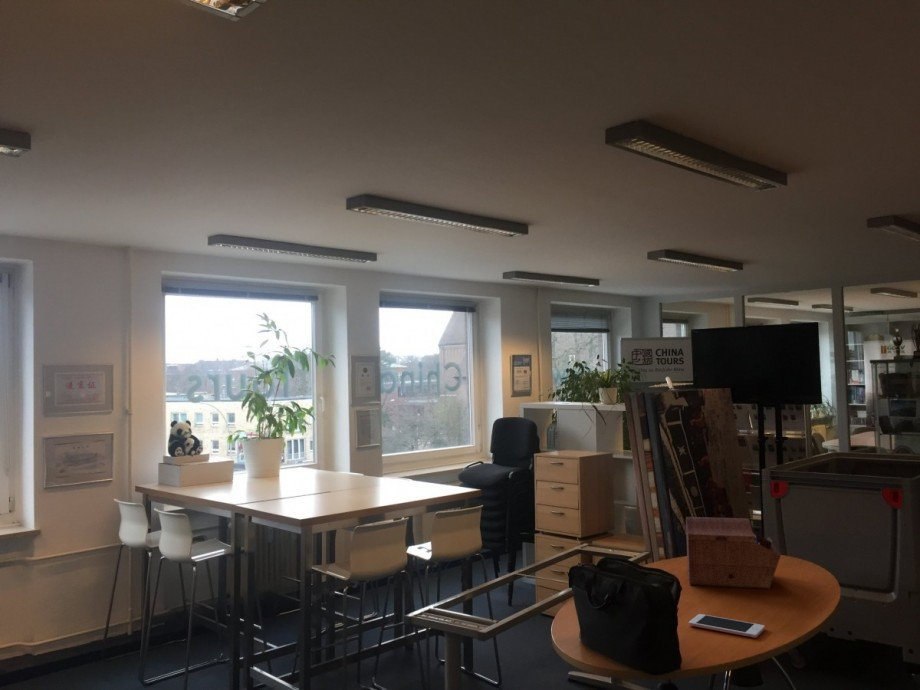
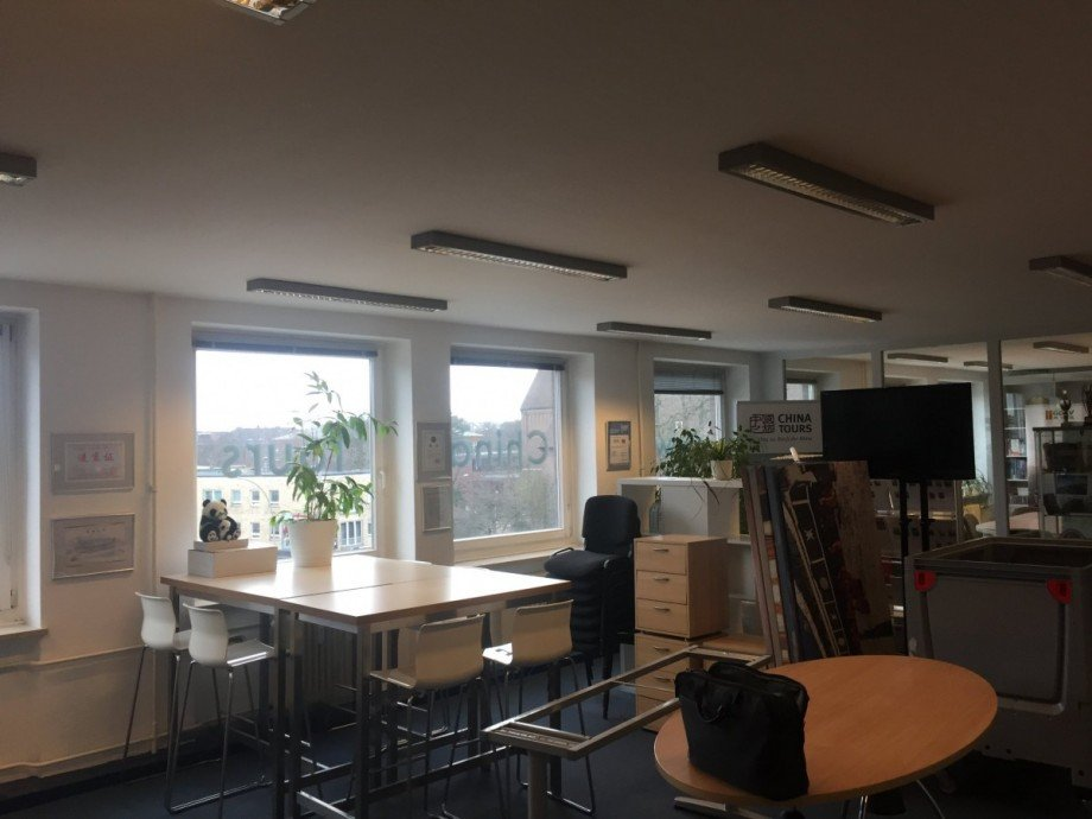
- cell phone (726, 625)
- sewing box (731, 551)
